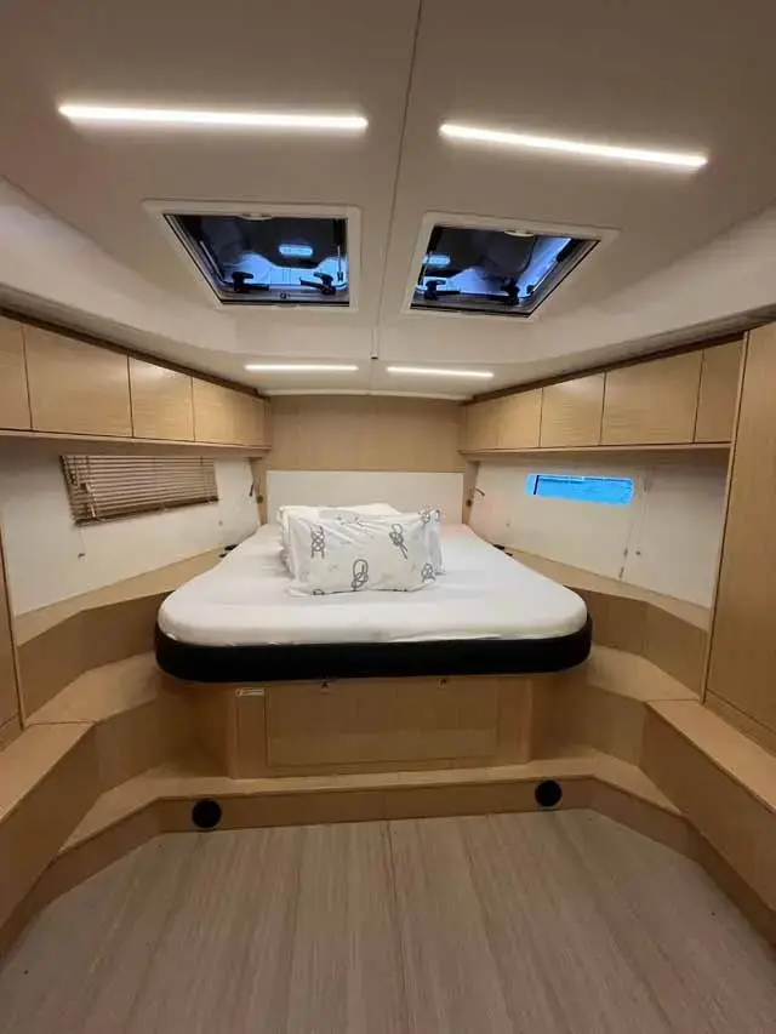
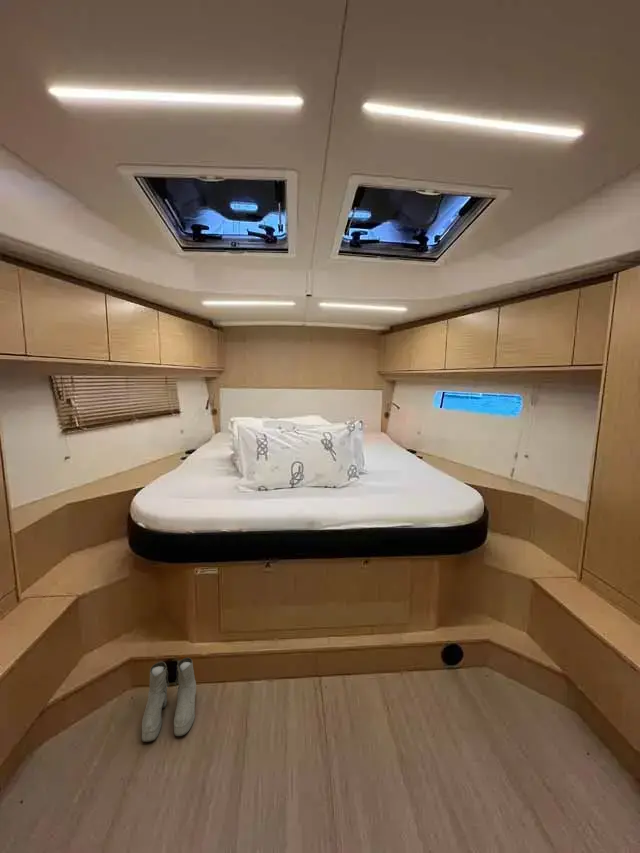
+ boots (166, 694)
